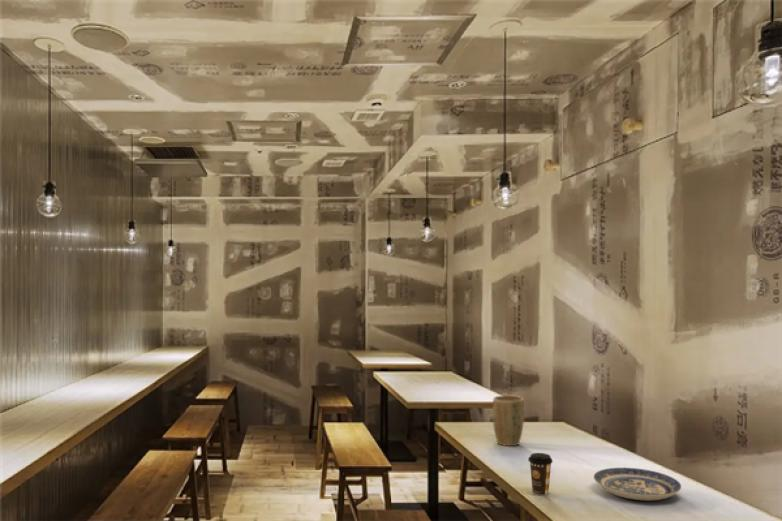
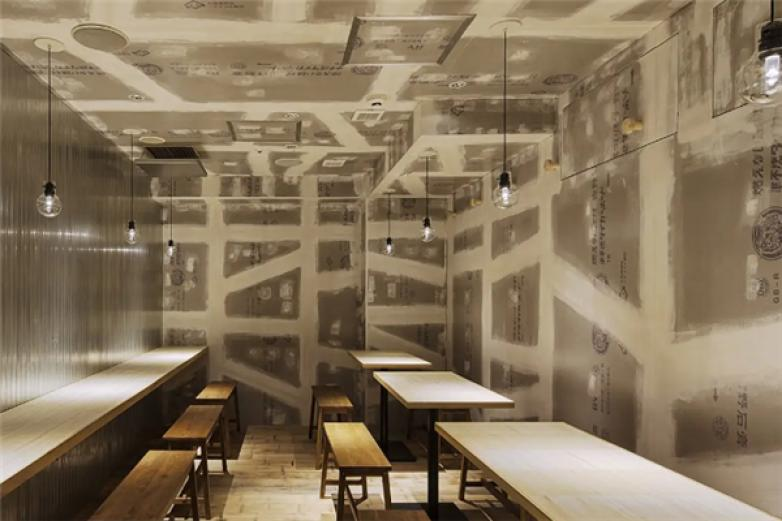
- plant pot (508, 420)
- coffee cup (540, 474)
- plate (636, 486)
